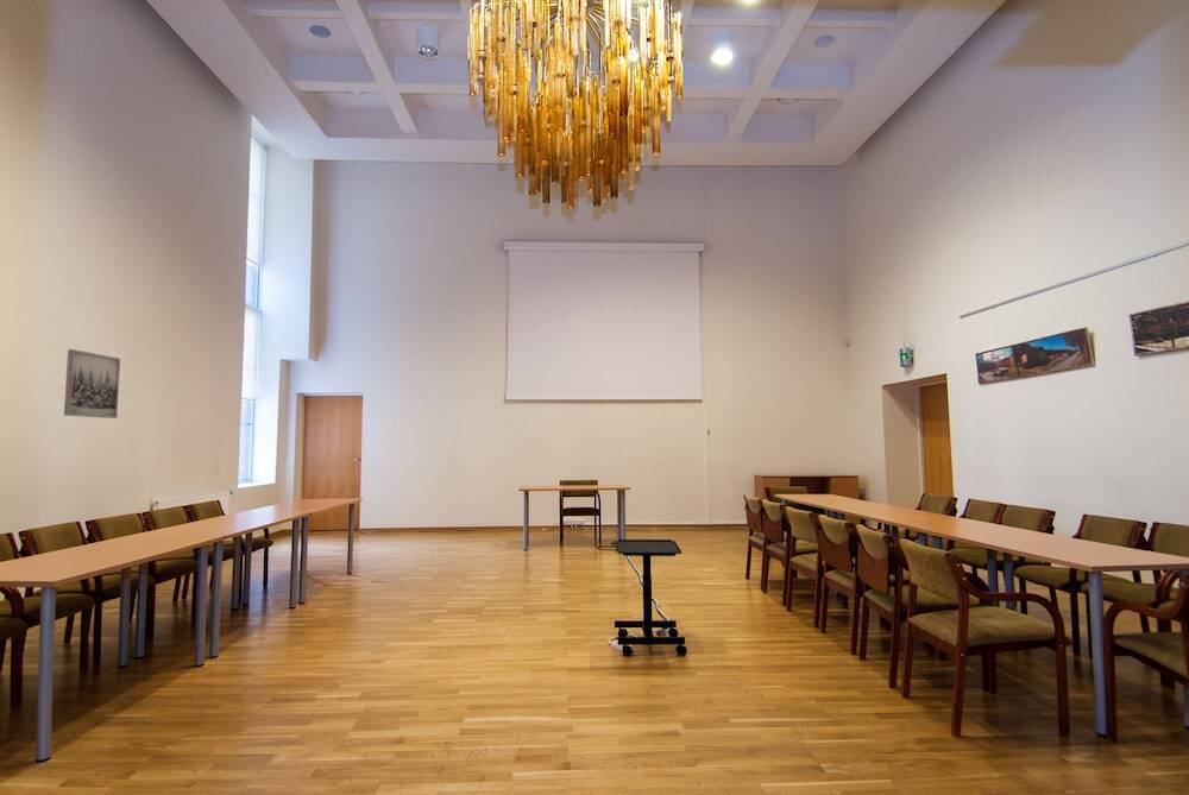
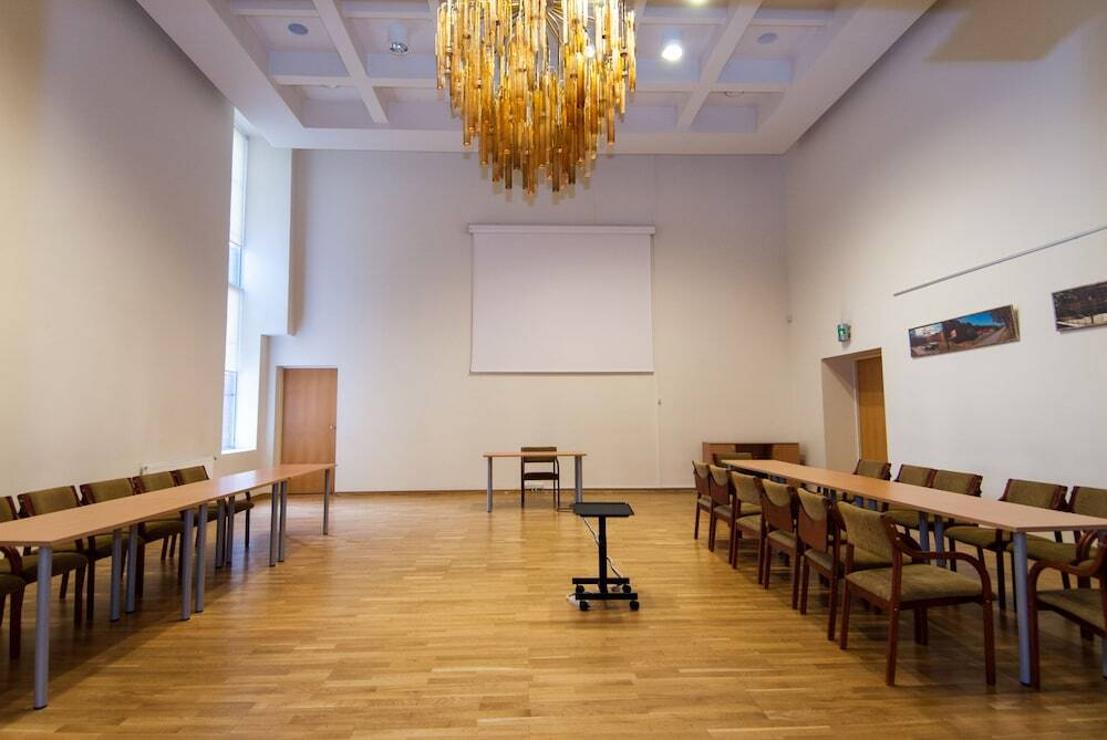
- wall art (93, 385)
